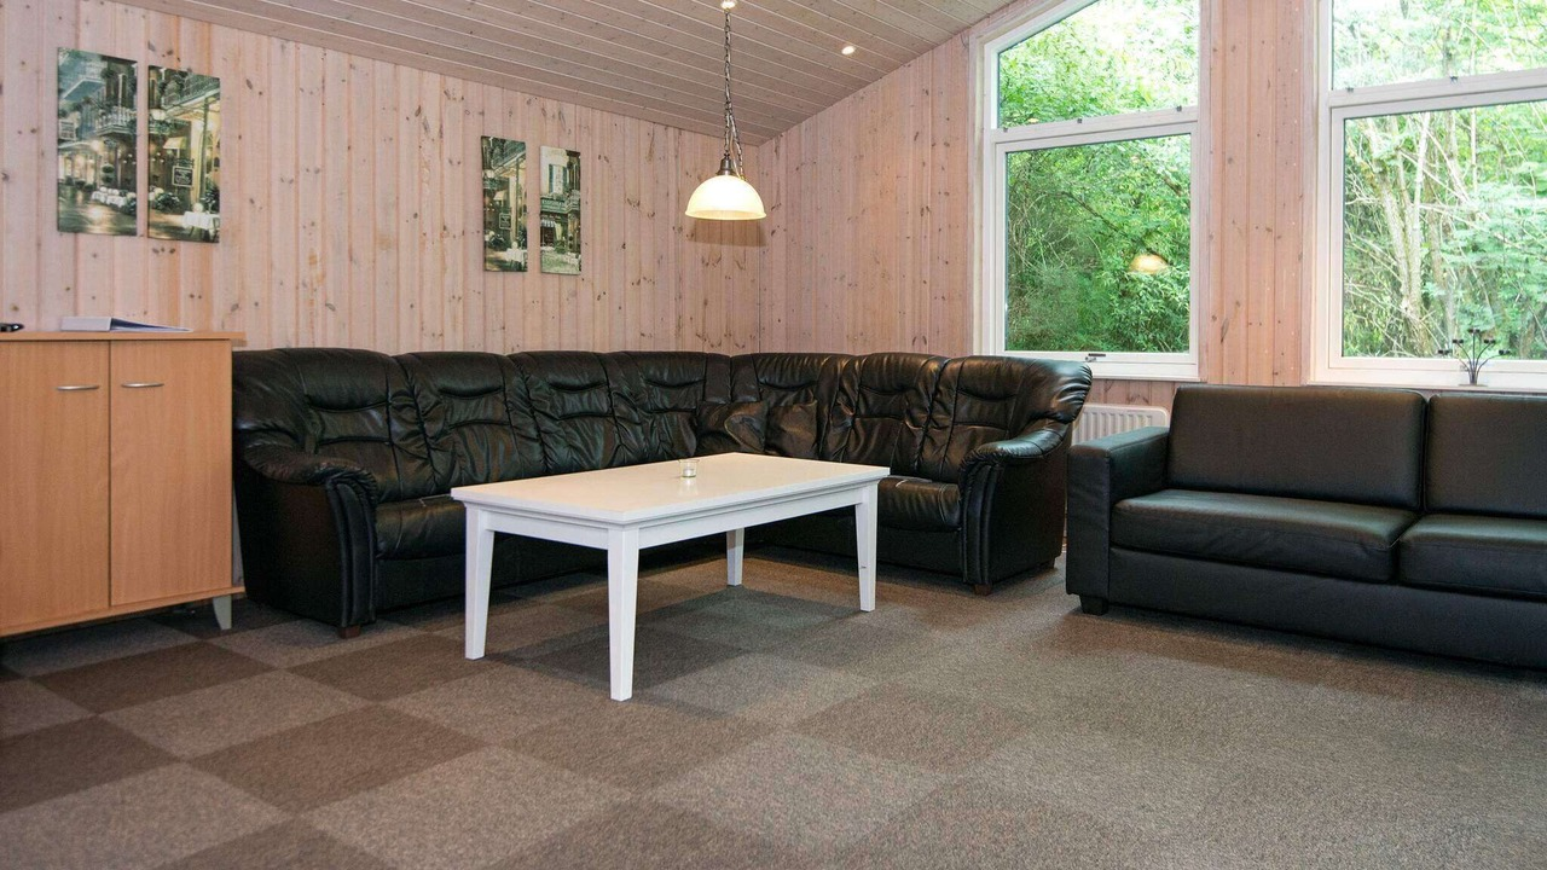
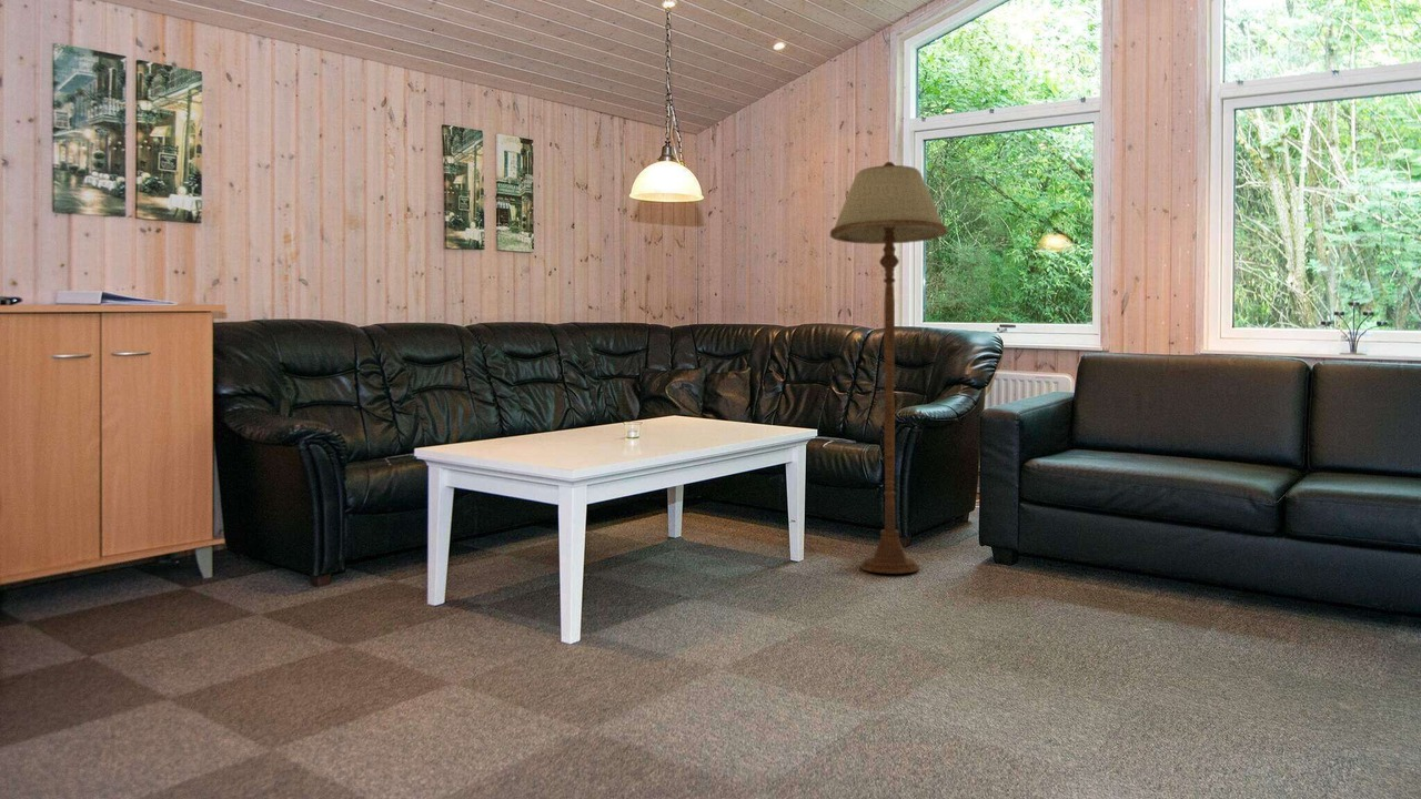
+ floor lamp (888, 365)
